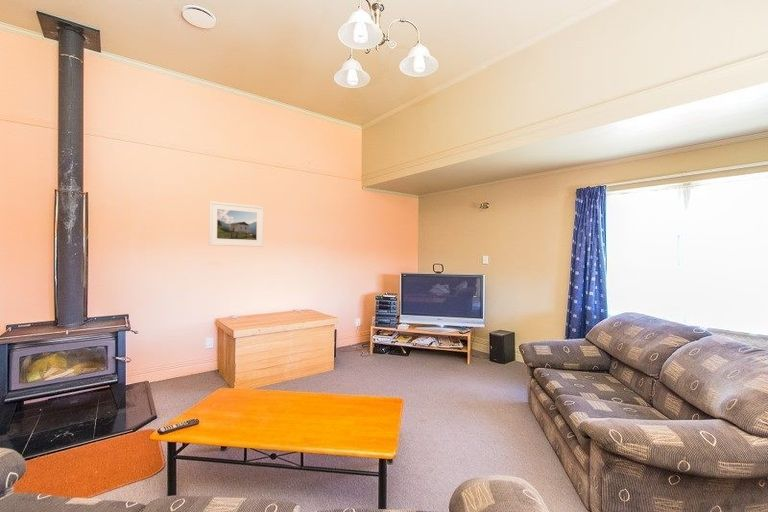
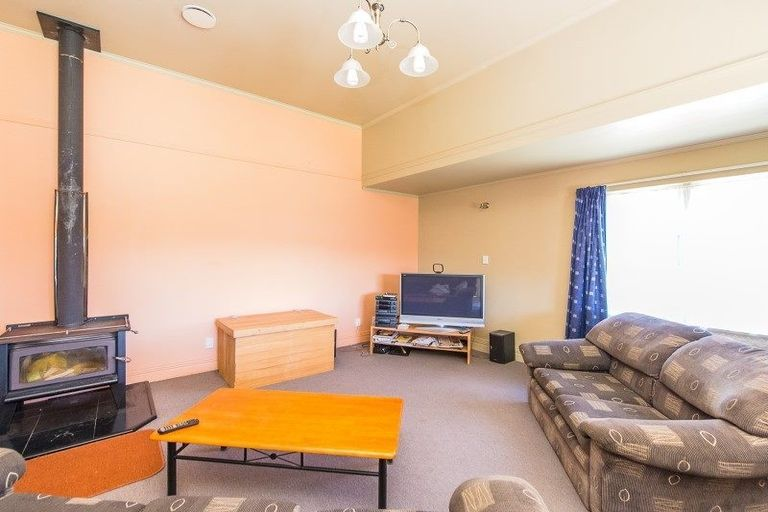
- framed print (237, 225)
